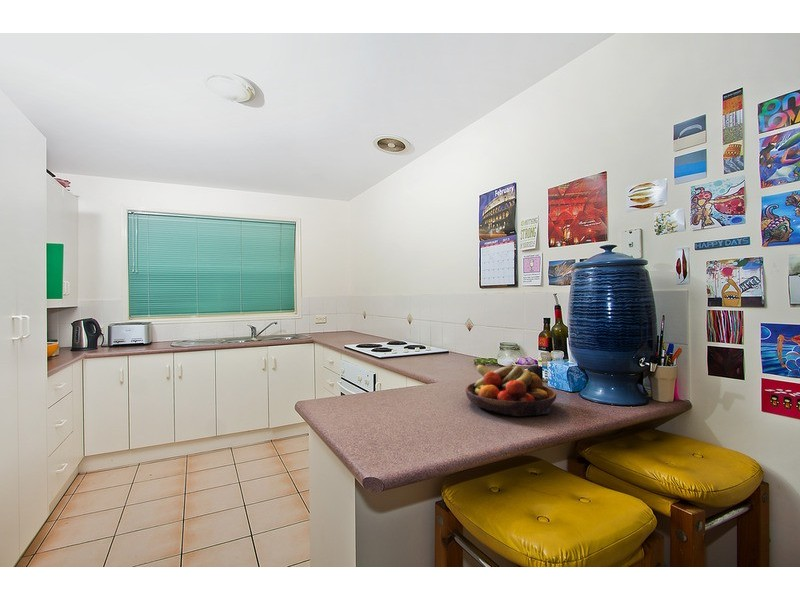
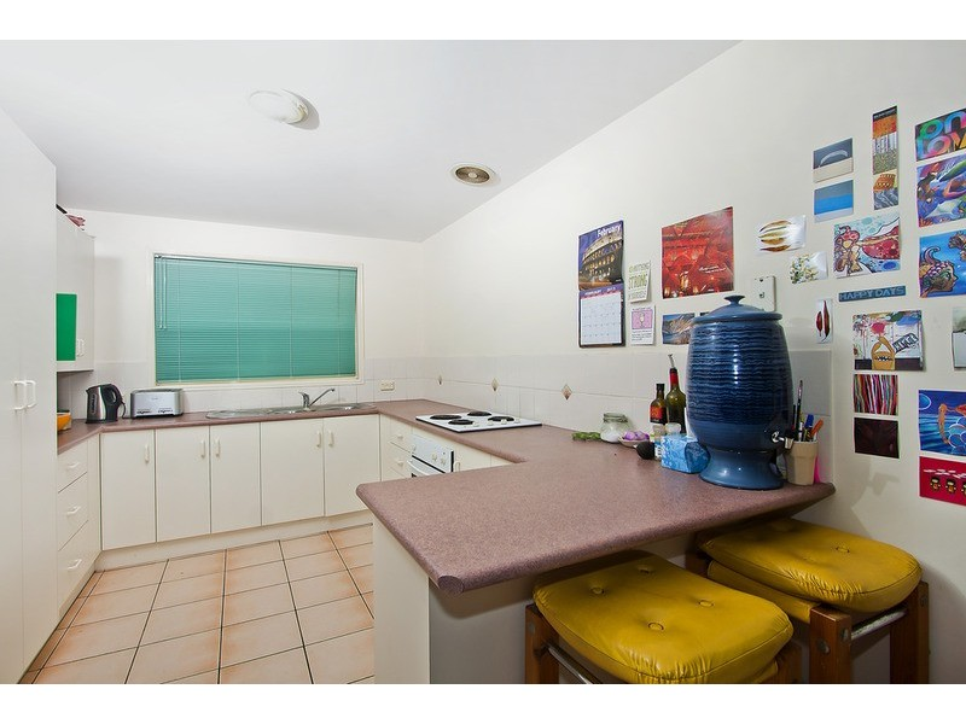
- fruit bowl (508, 386)
